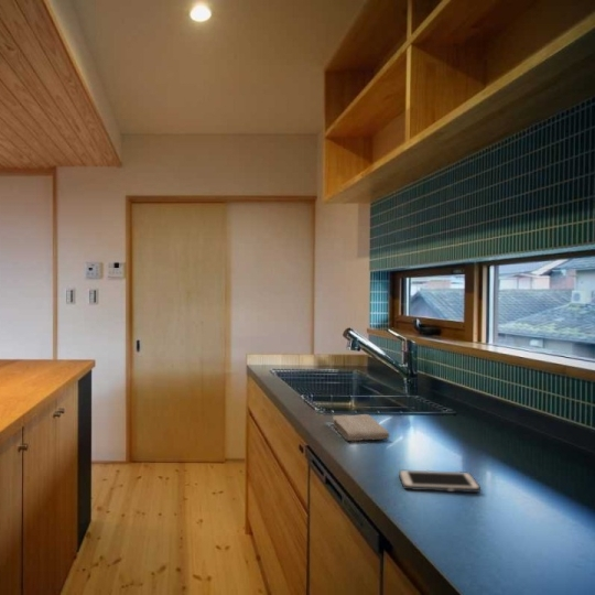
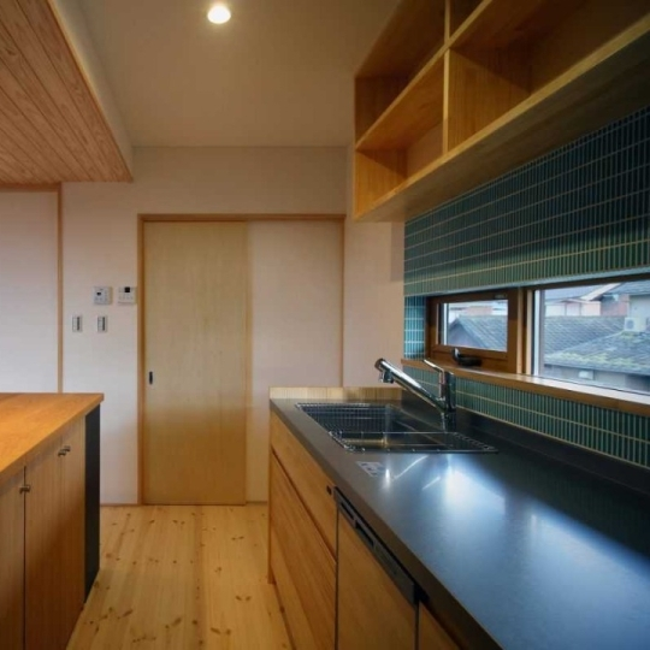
- washcloth (358, 425)
- cell phone (437, 480)
